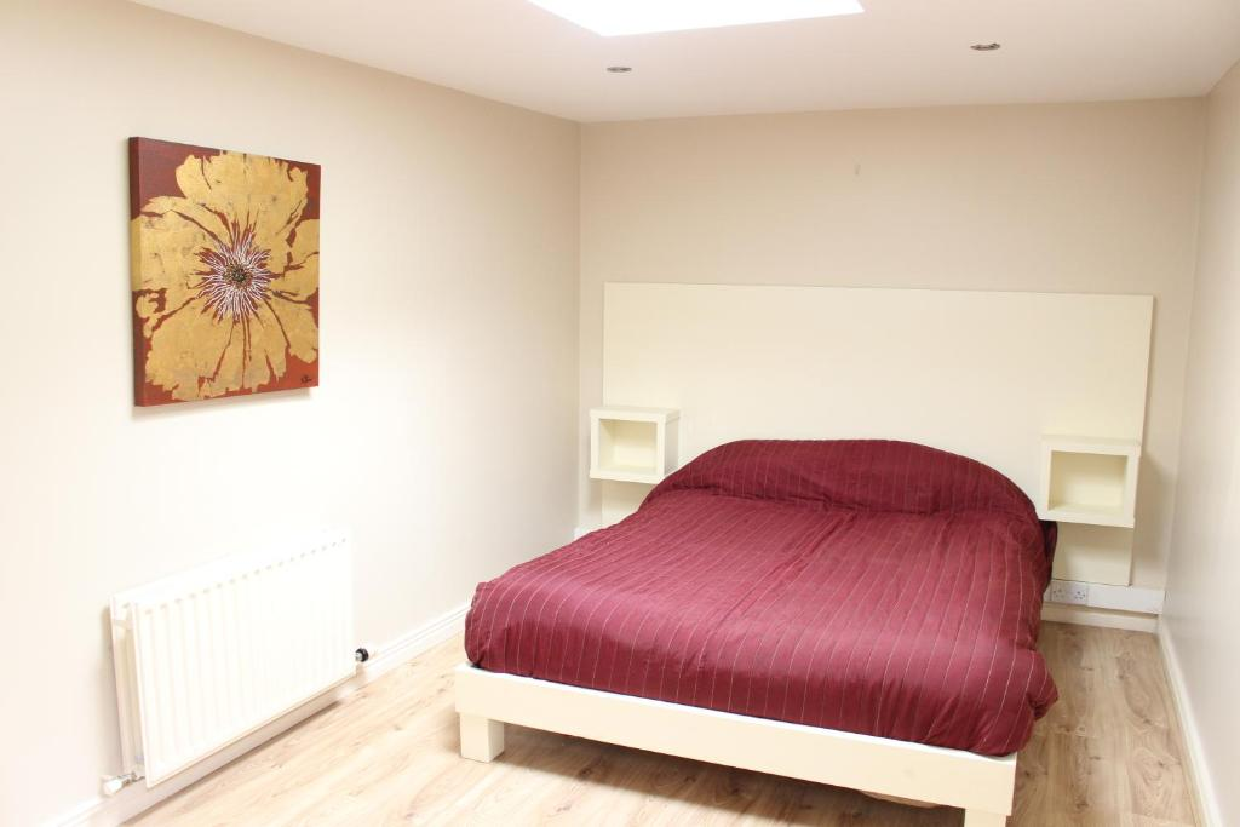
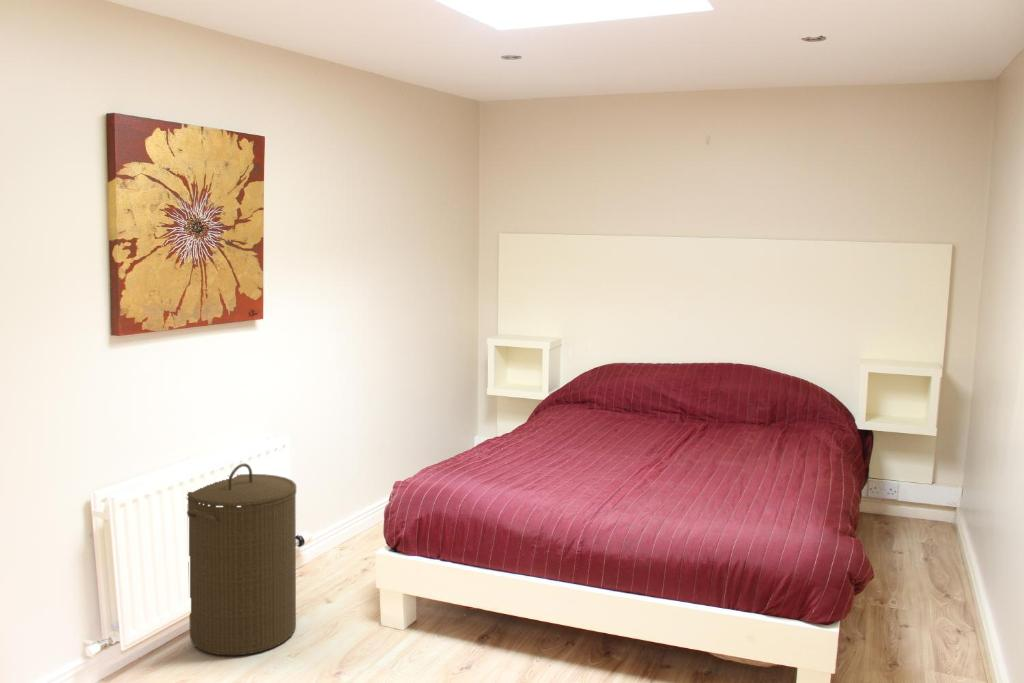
+ laundry hamper (243, 548)
